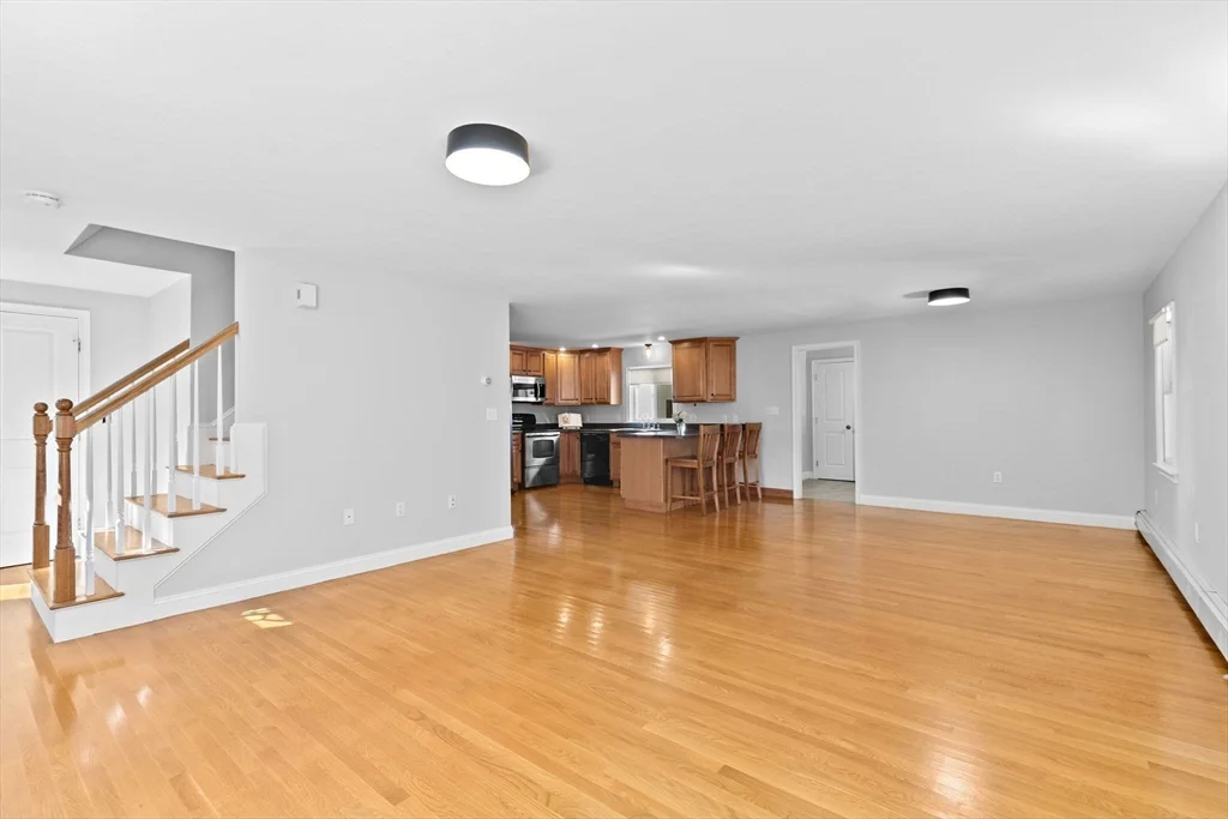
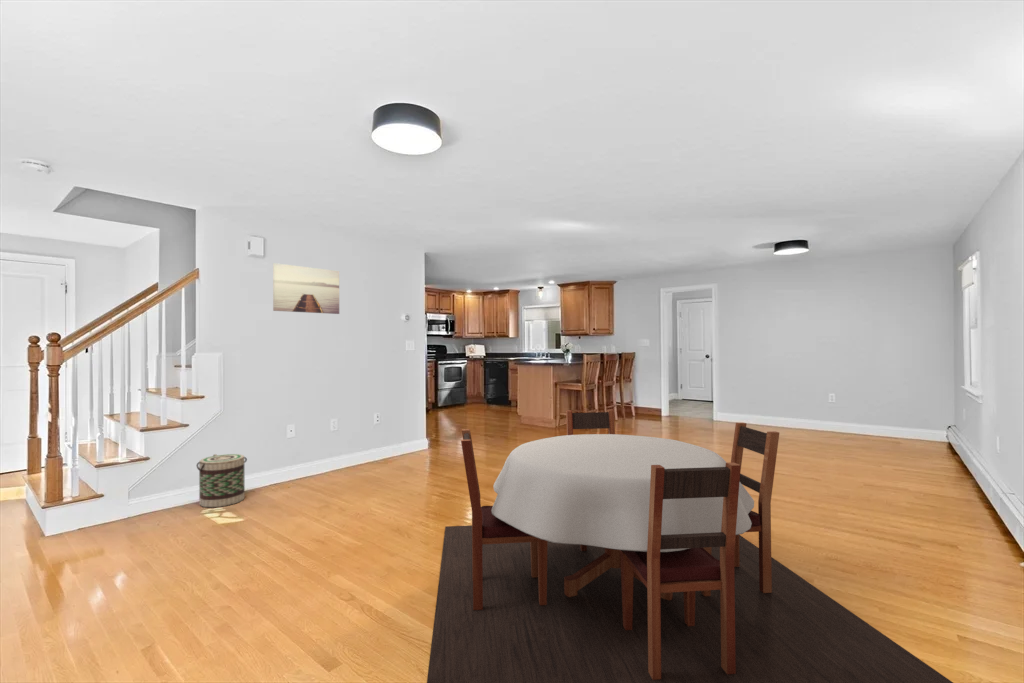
+ dining set (622, 507)
+ basket (221, 478)
+ wall art (307, 289)
